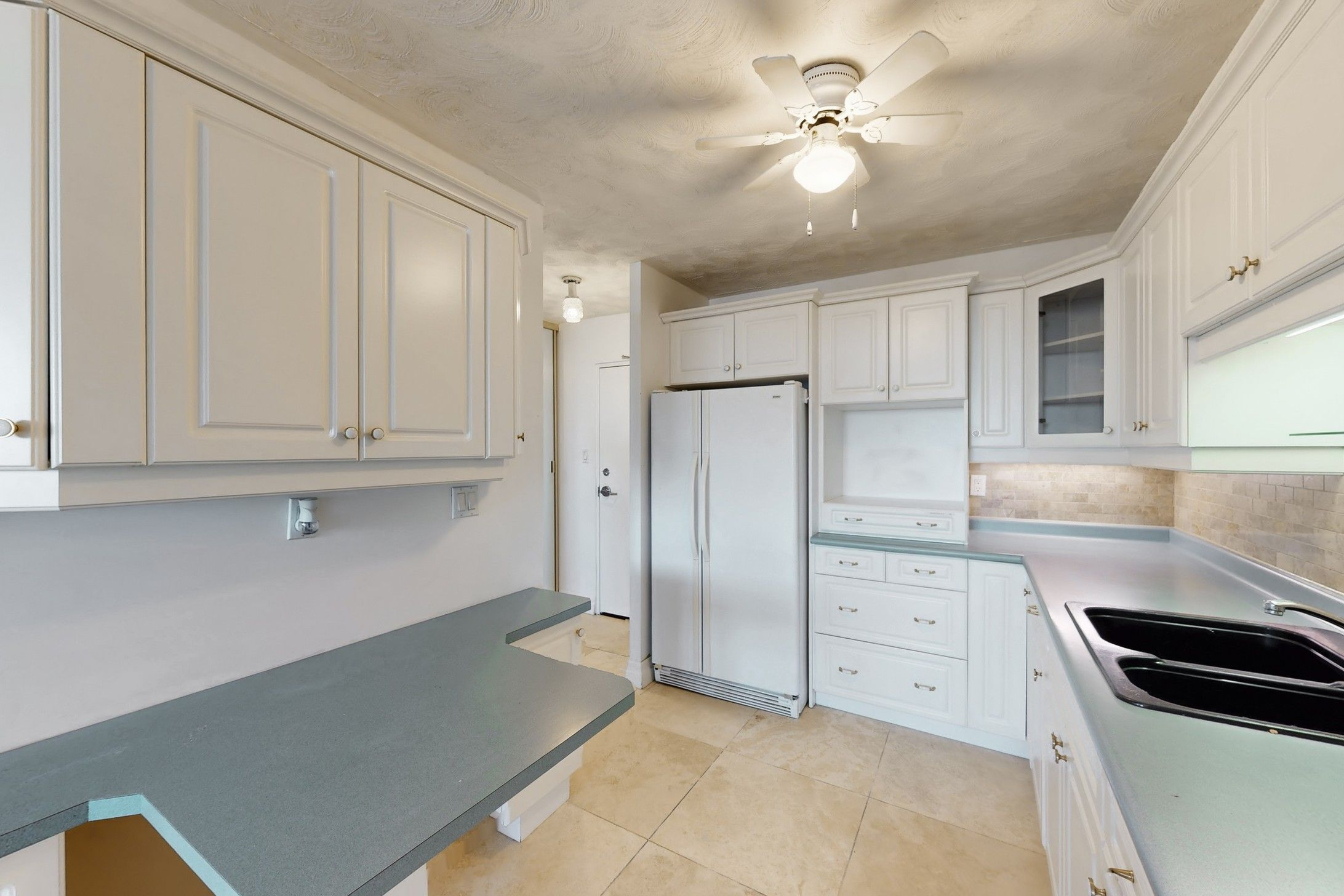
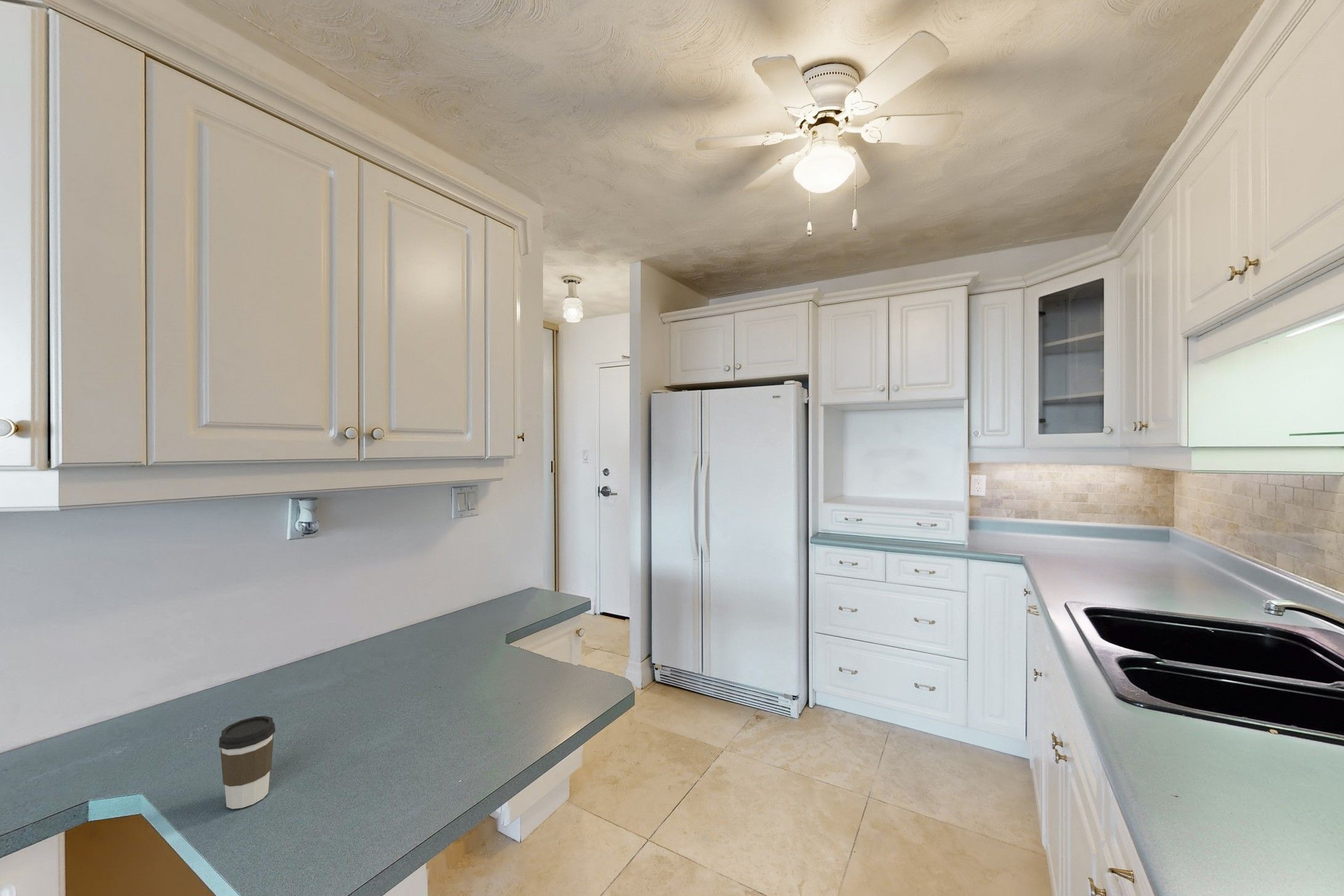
+ coffee cup (247, 762)
